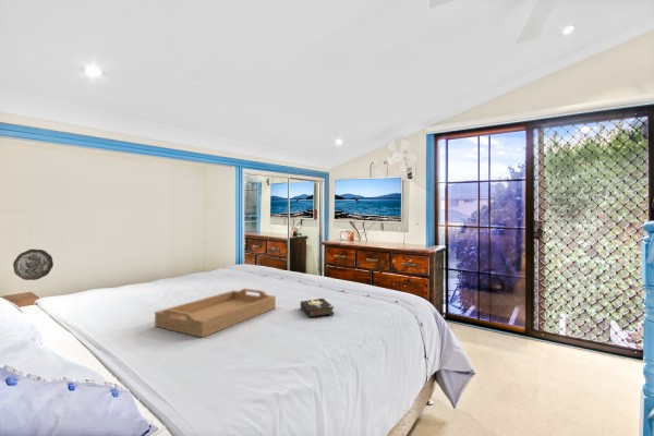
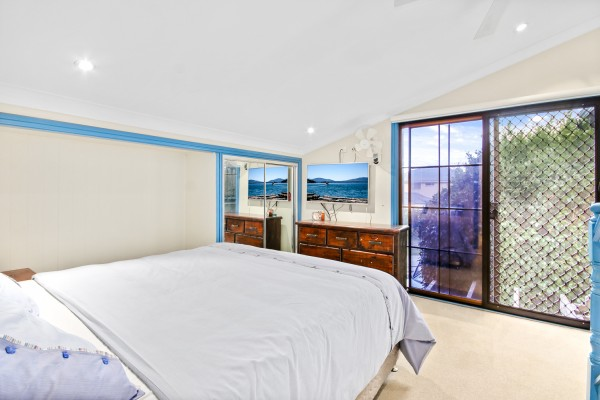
- decorative plate (33, 264)
- serving tray (220, 307)
- hardback book (316, 306)
